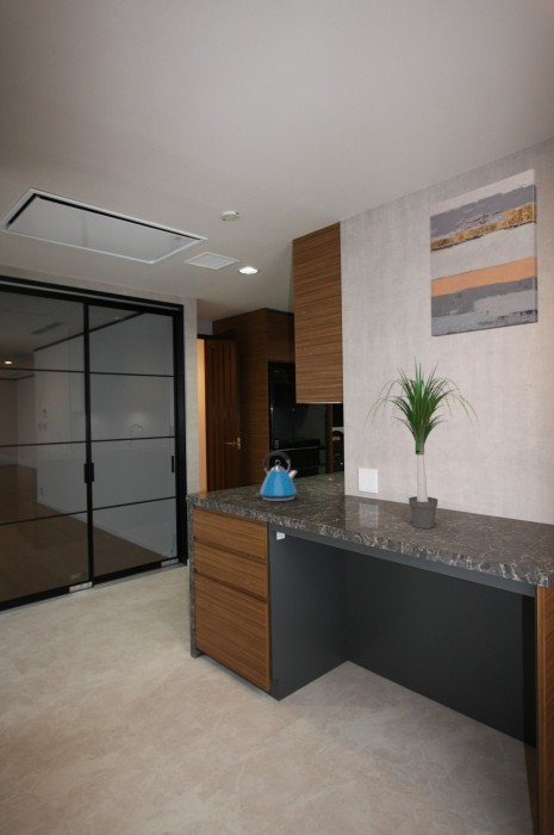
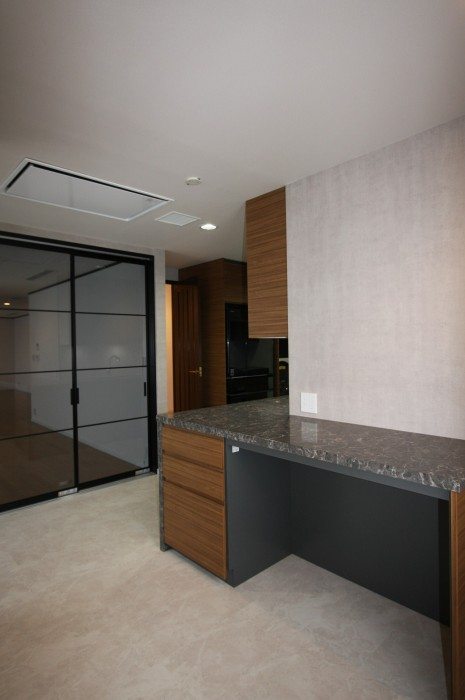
- wall art (479, 259)
- kettle (276, 474)
- potted plant (419, 438)
